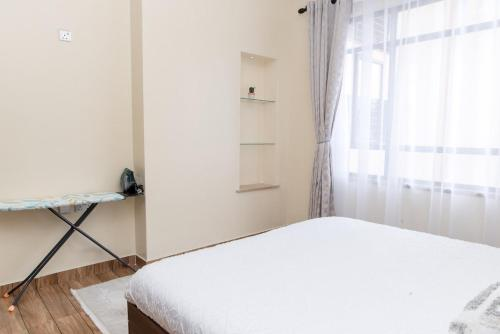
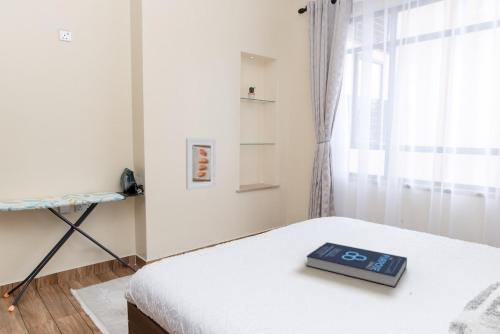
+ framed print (201, 163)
+ book (356, 261)
